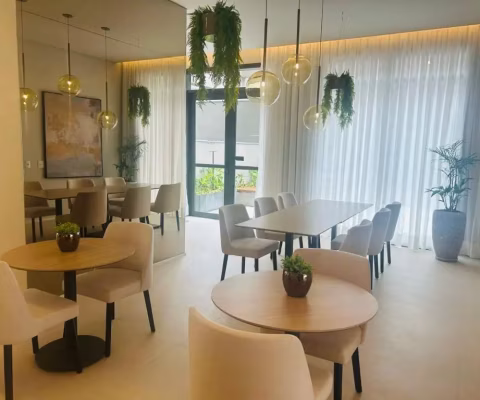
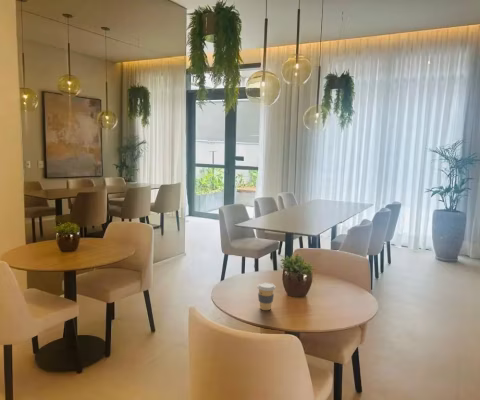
+ coffee cup (265, 296)
